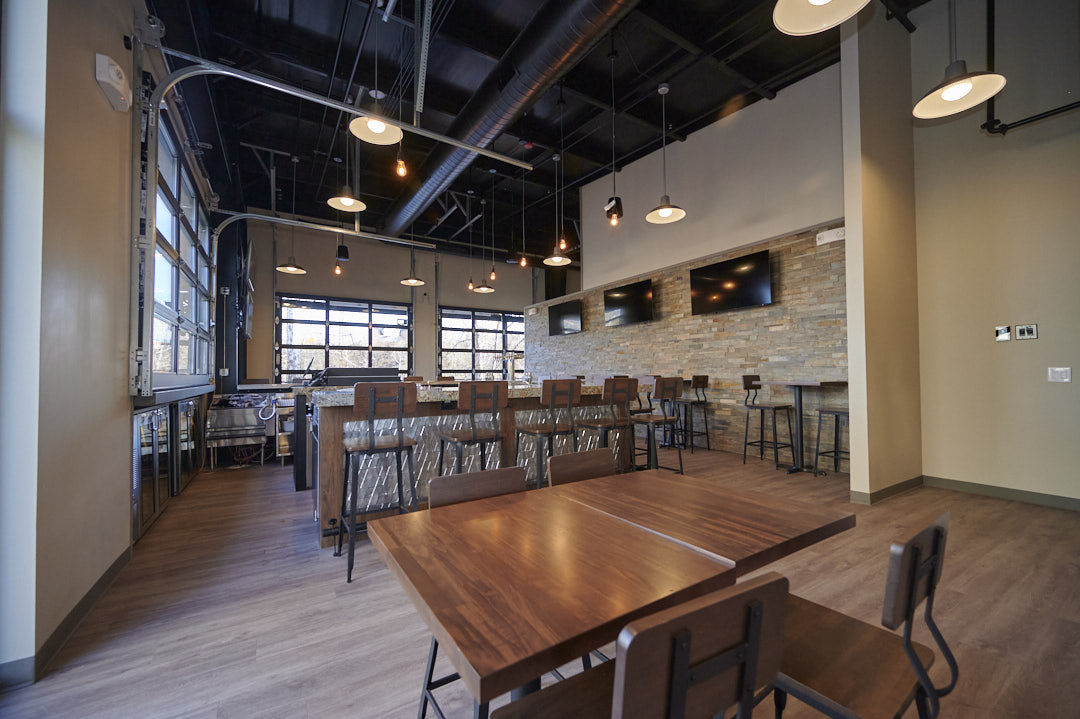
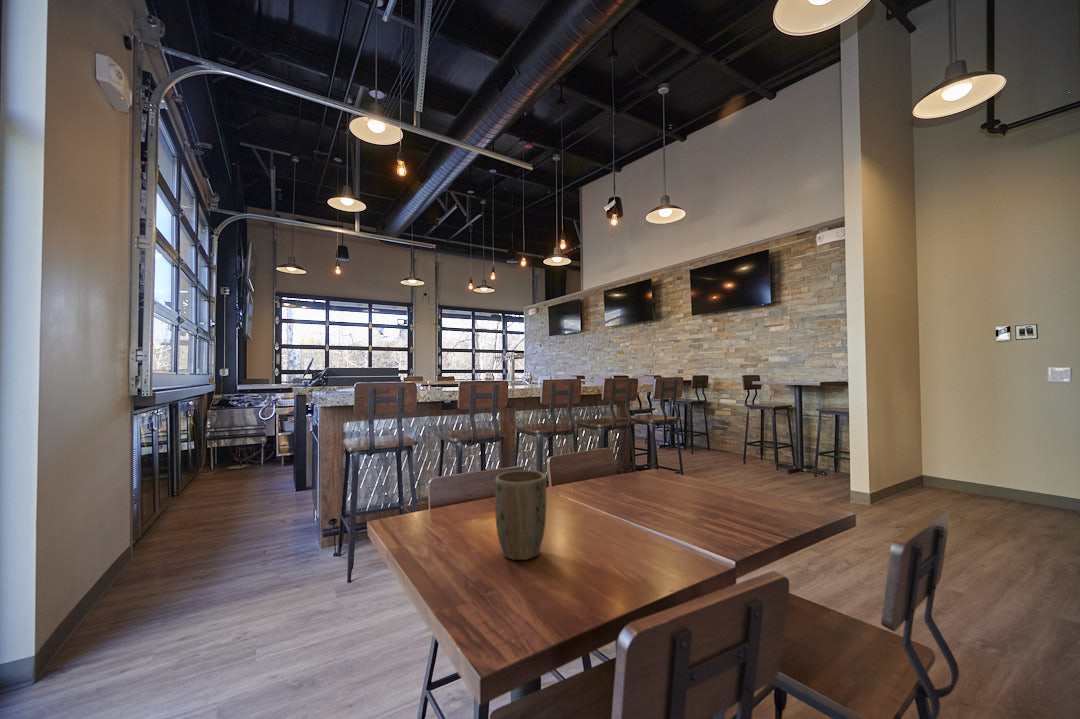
+ plant pot (521, 514)
